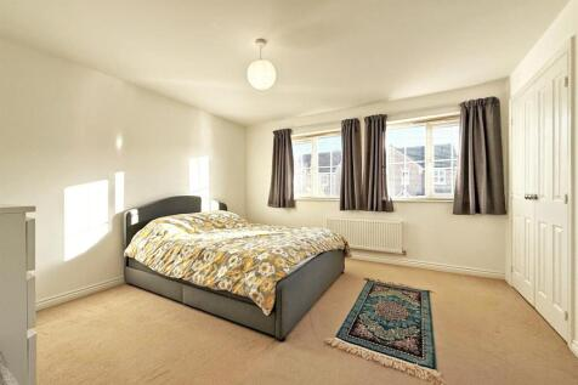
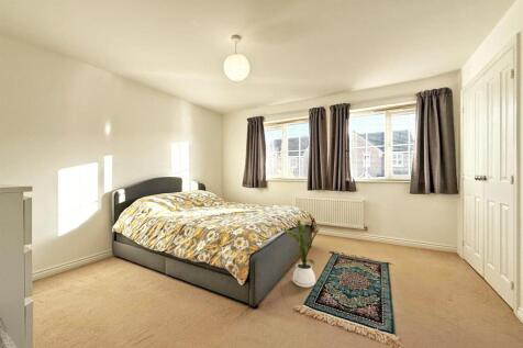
+ house plant (302, 249)
